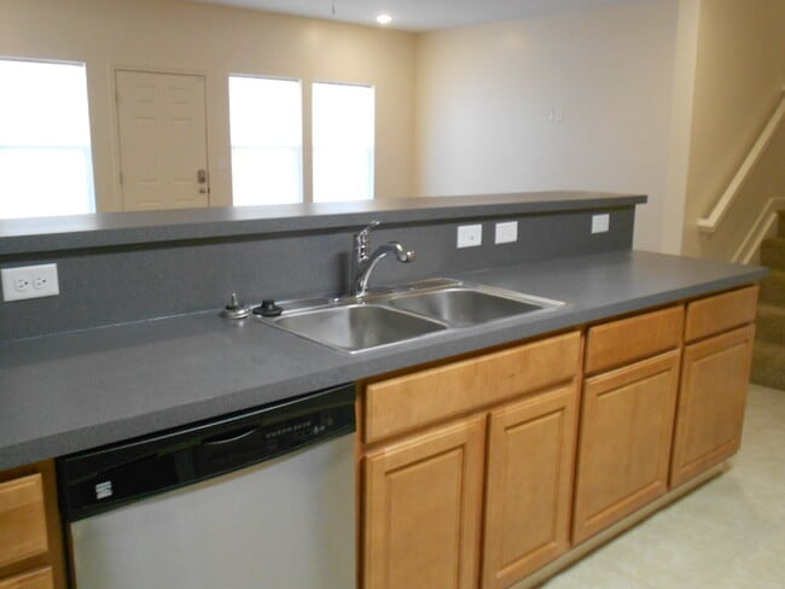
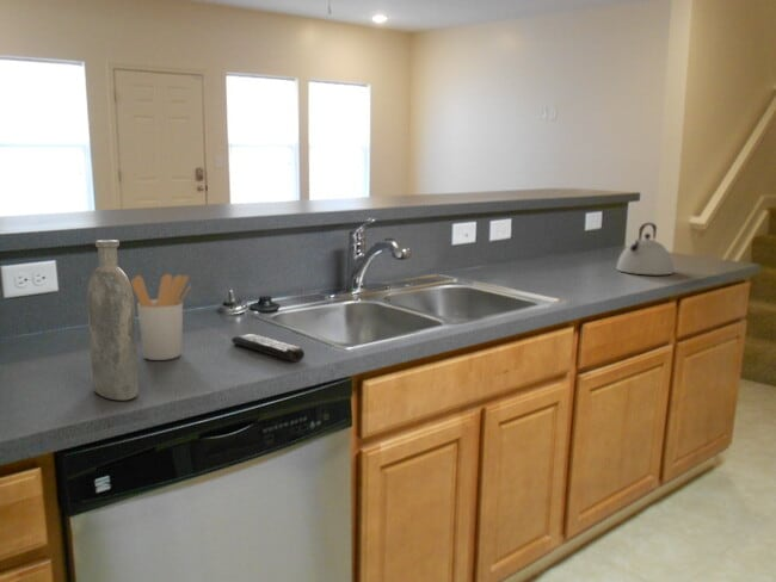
+ kettle (646, 247)
+ utensil holder (165, 314)
+ remote control (266, 346)
+ bottle (111, 317)
